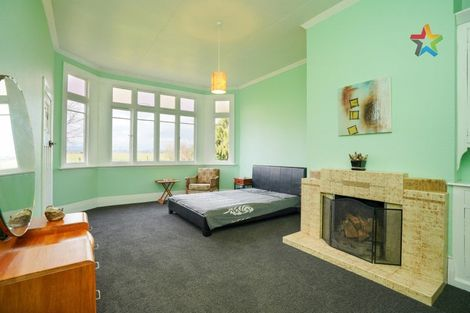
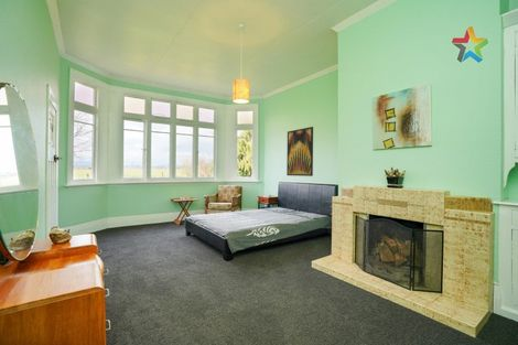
+ wall art (299, 152)
